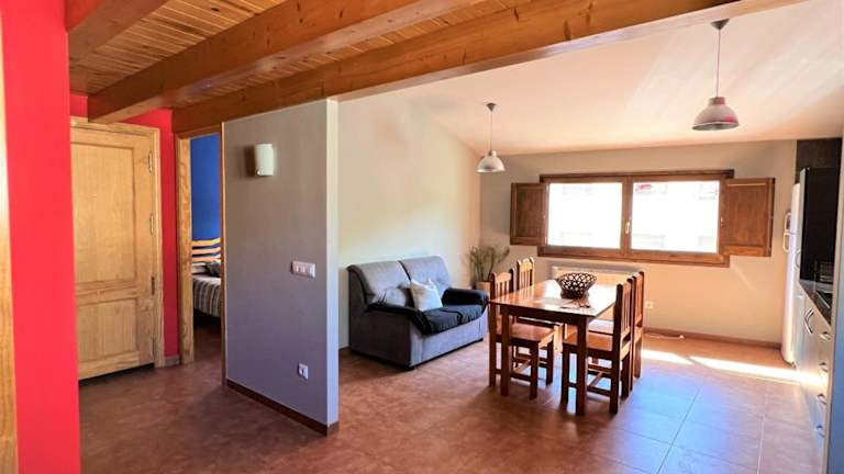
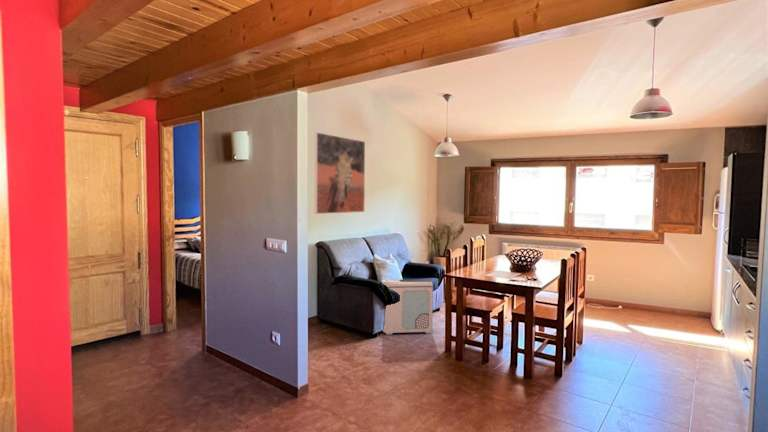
+ air purifier (408, 305)
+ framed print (341, 175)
